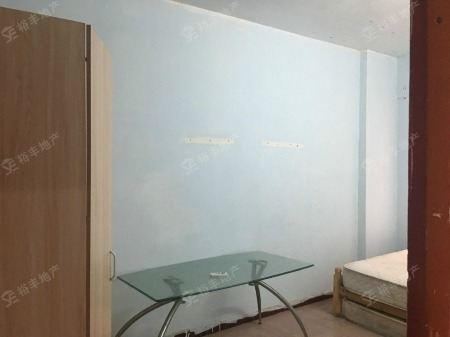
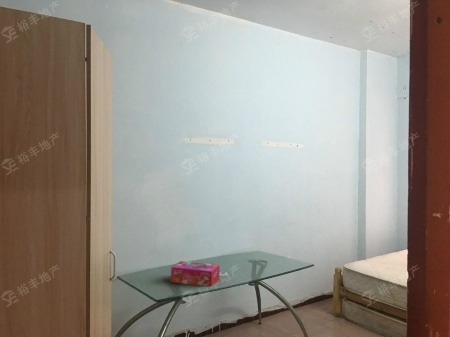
+ tissue box (195, 273)
